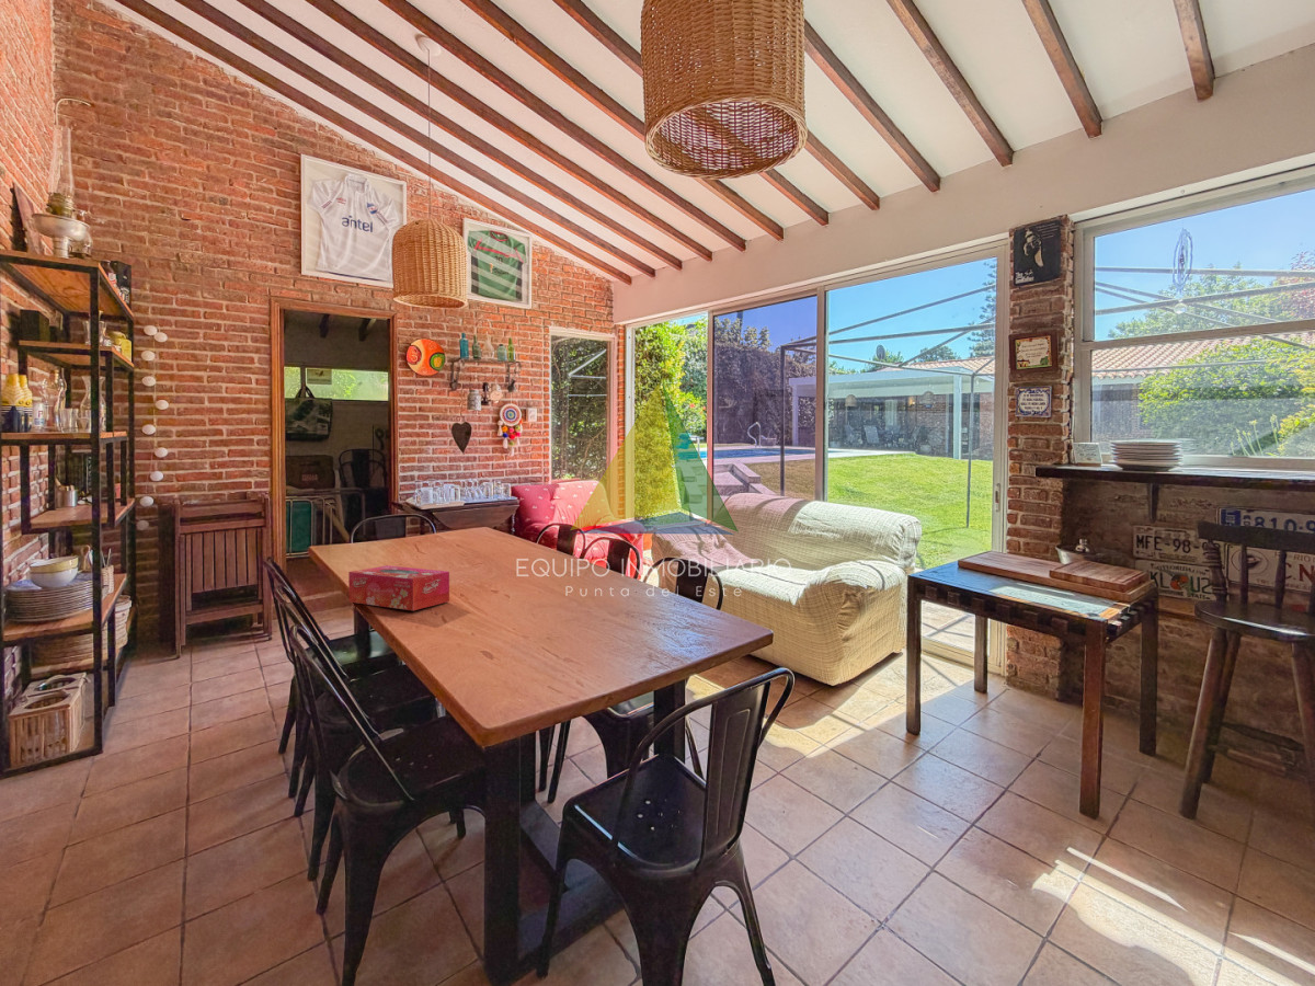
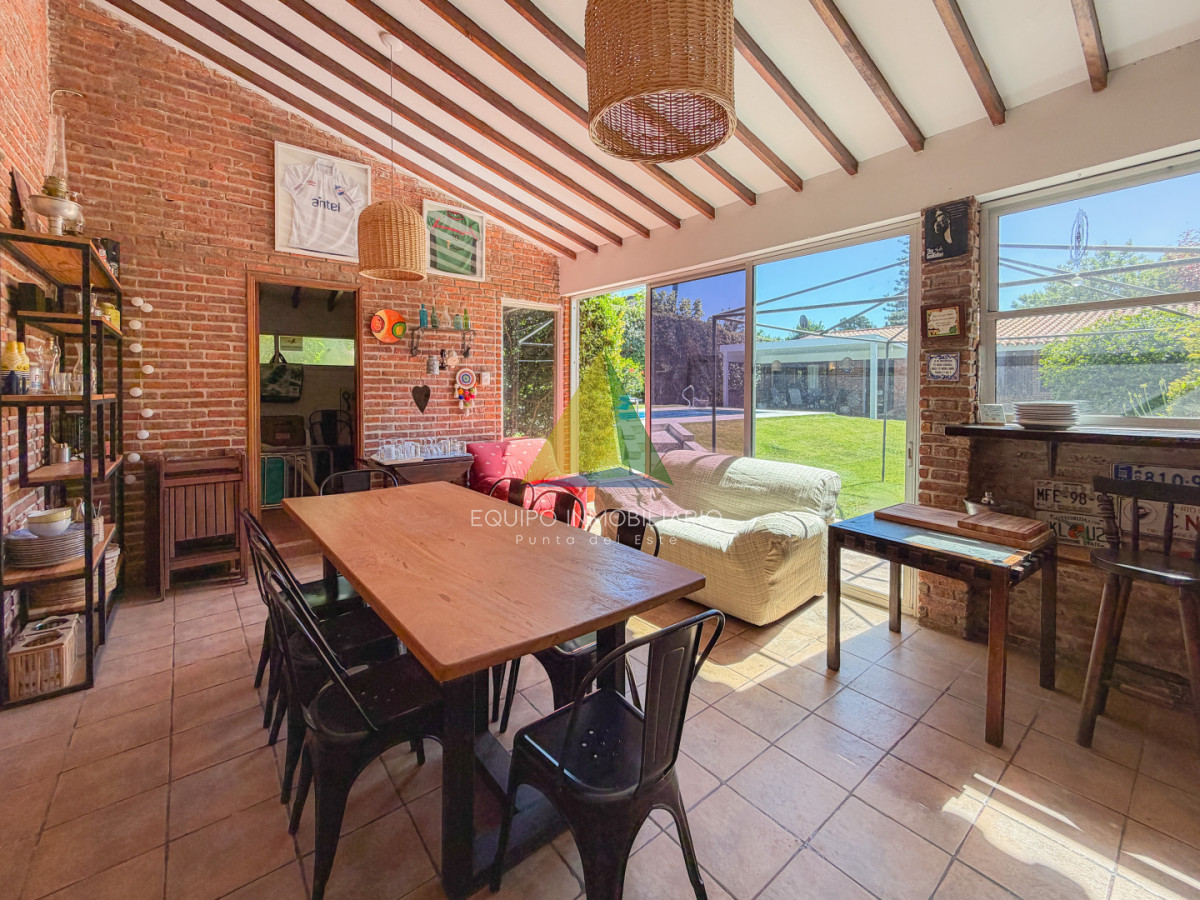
- tissue box (399, 586)
